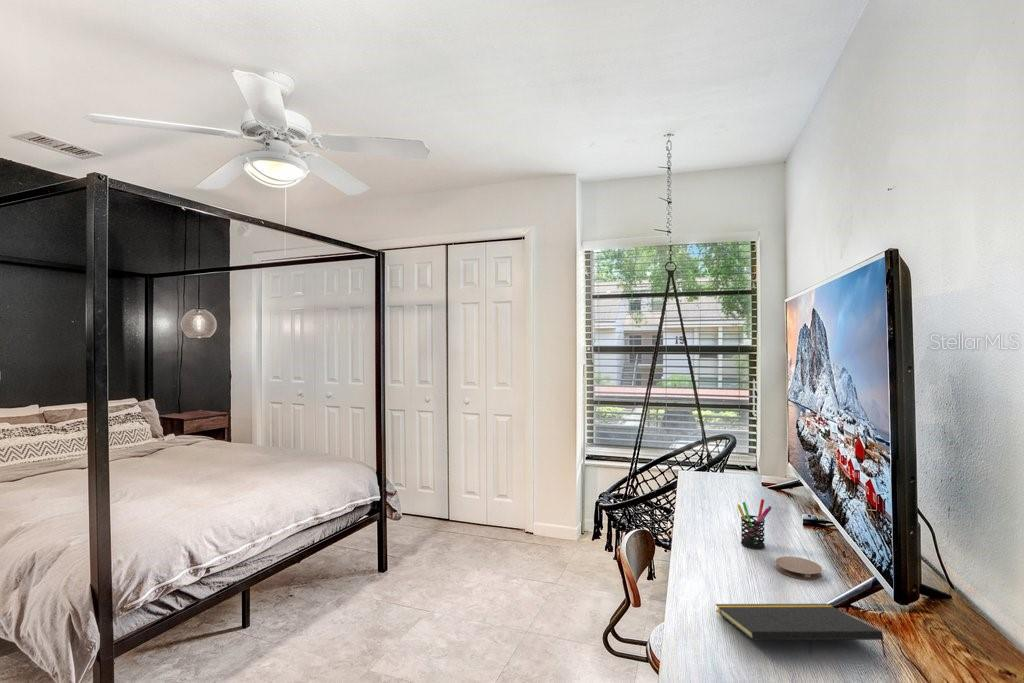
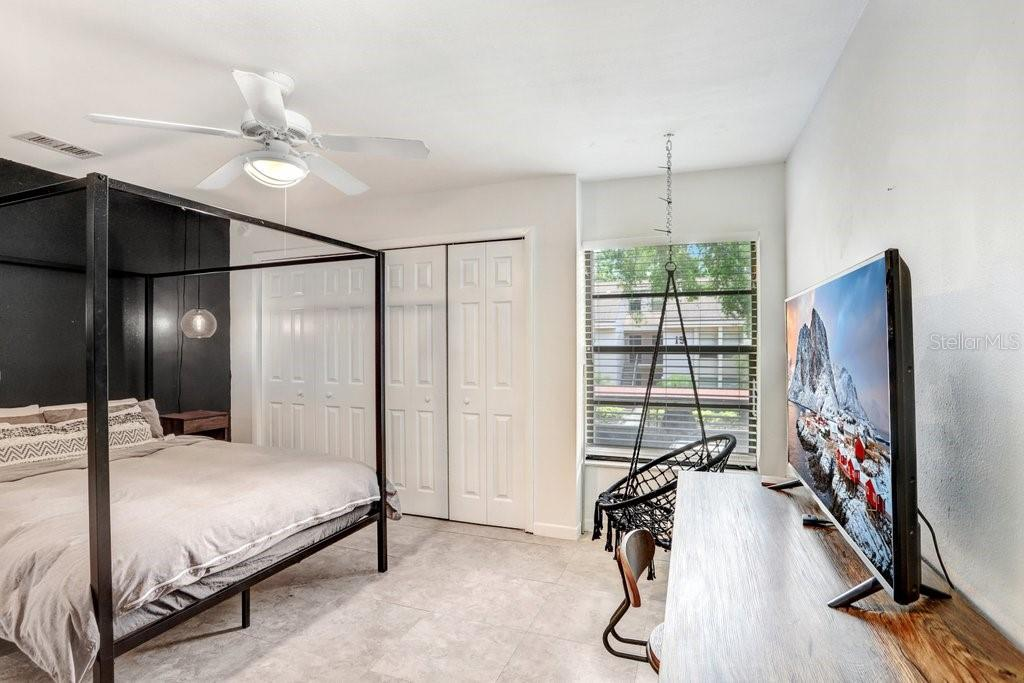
- pen holder (752, 521)
- notepad (792, 620)
- coaster (798, 567)
